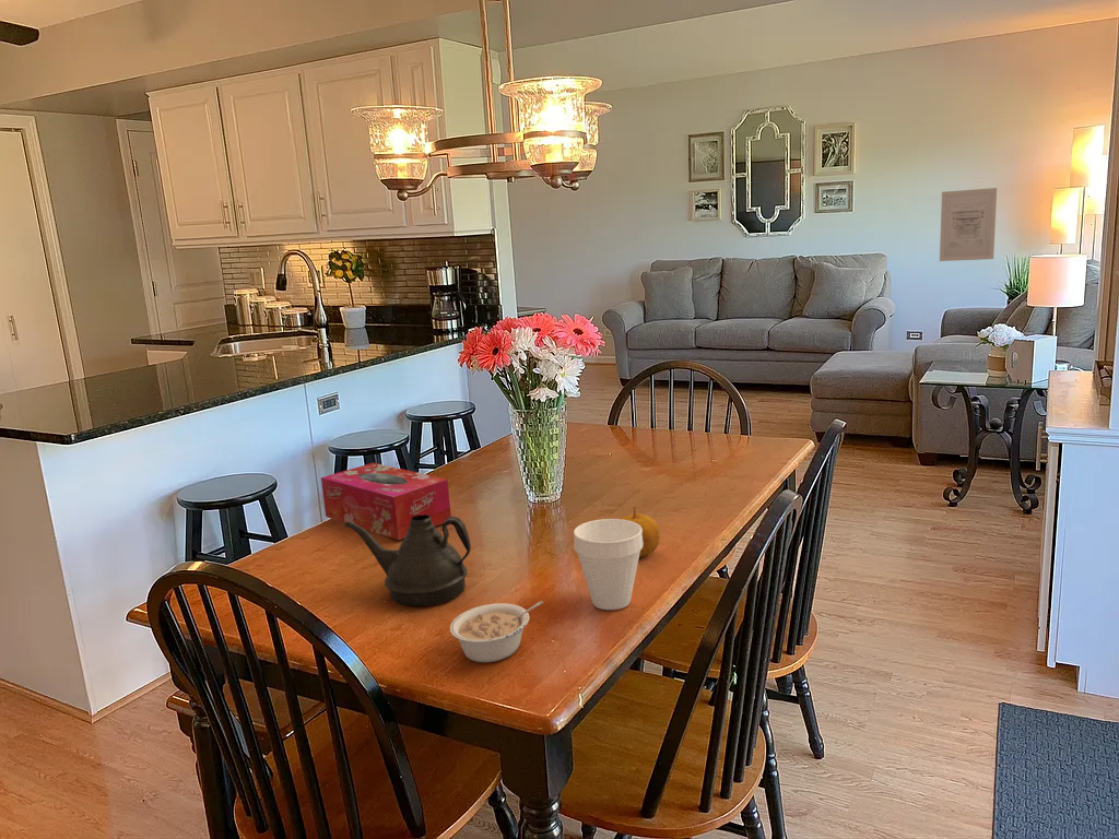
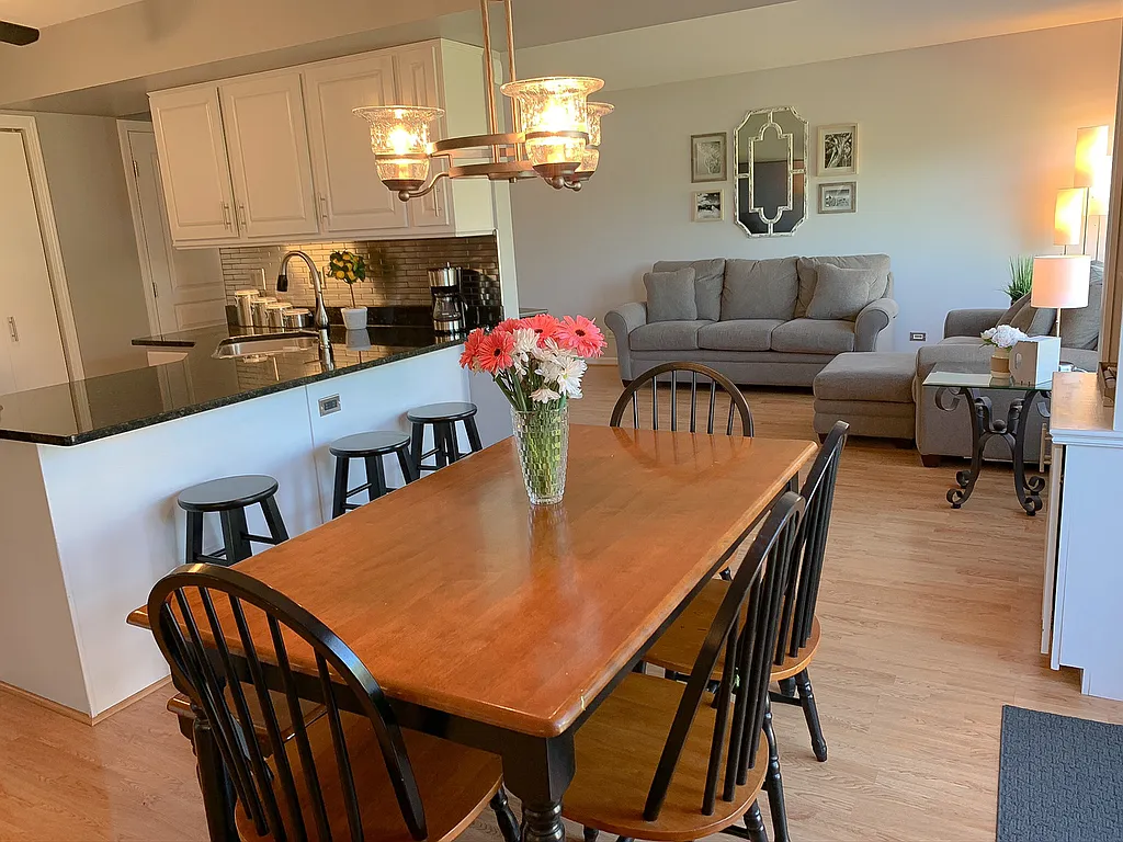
- tissue box (385, 498)
- cup (609, 566)
- teapot (409, 553)
- fruit (641, 528)
- wall art (967, 225)
- legume (492, 630)
